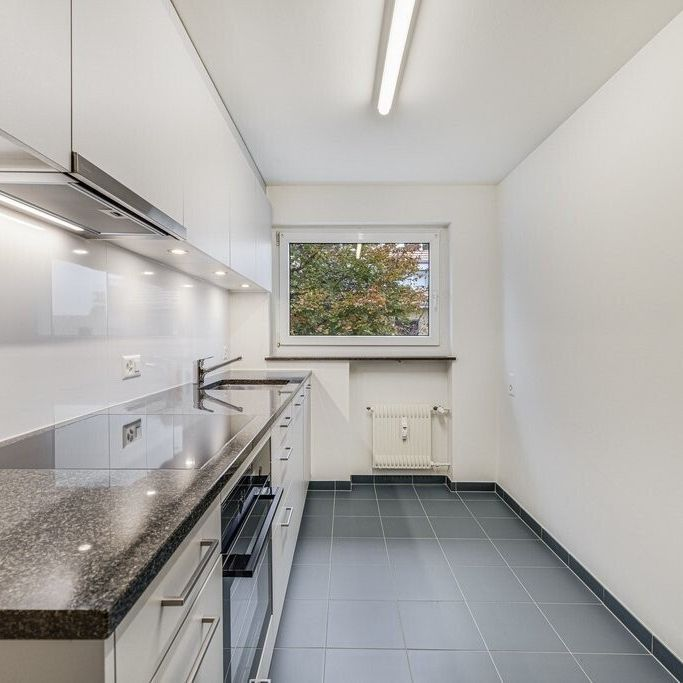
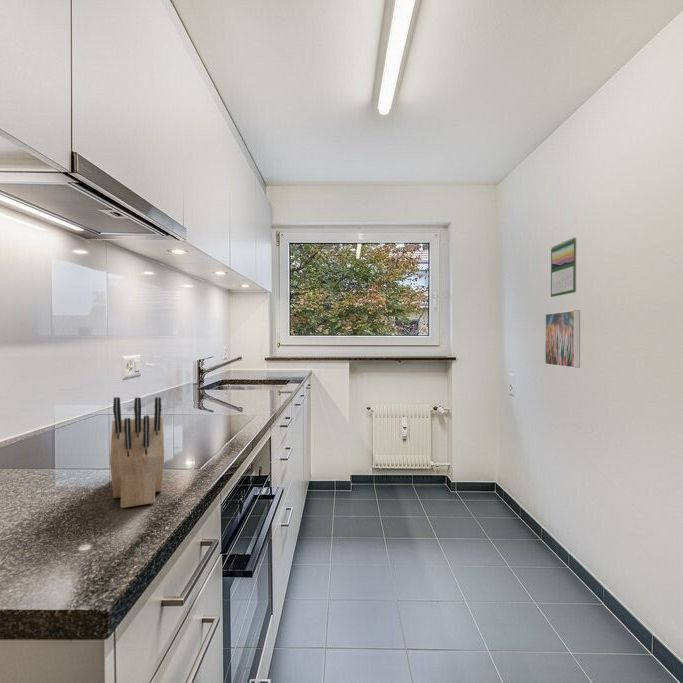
+ calendar (562, 268)
+ knife block (138, 442)
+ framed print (561, 339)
